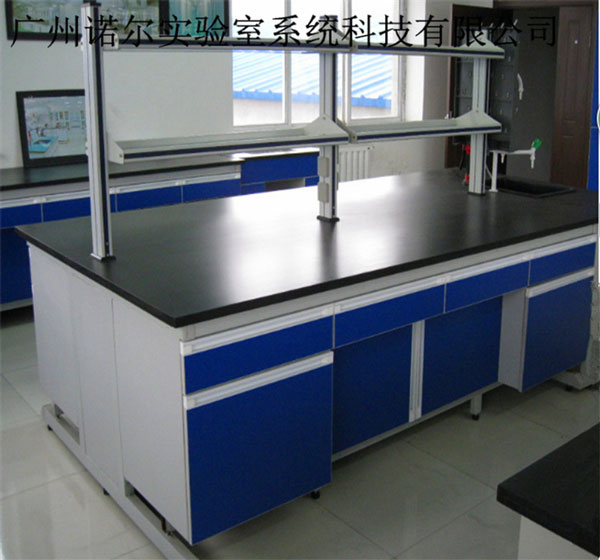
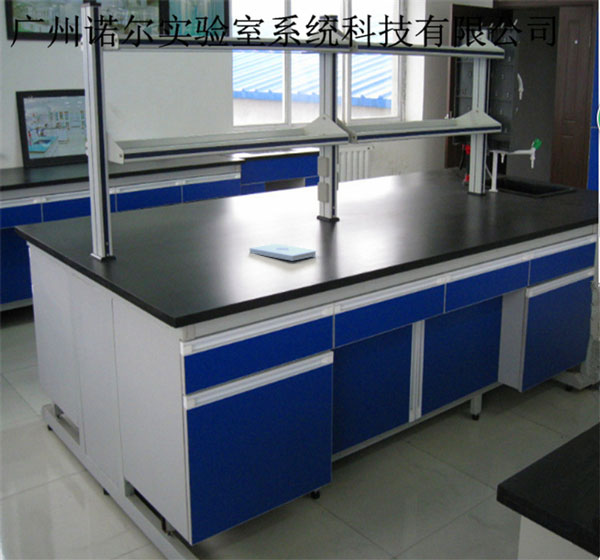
+ notepad (283, 251)
